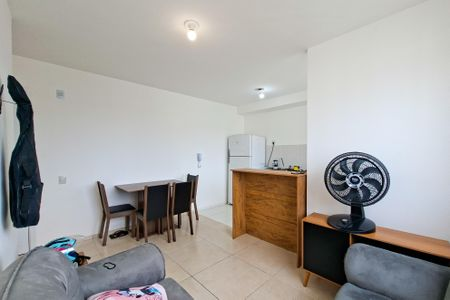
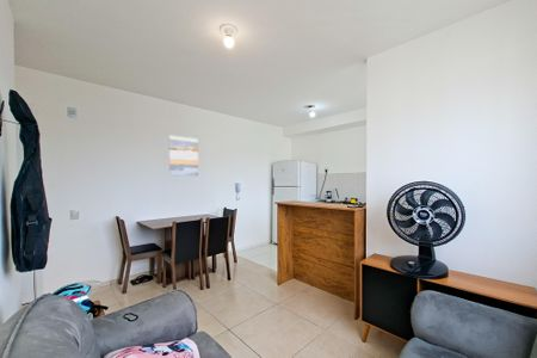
+ wall art (184, 156)
